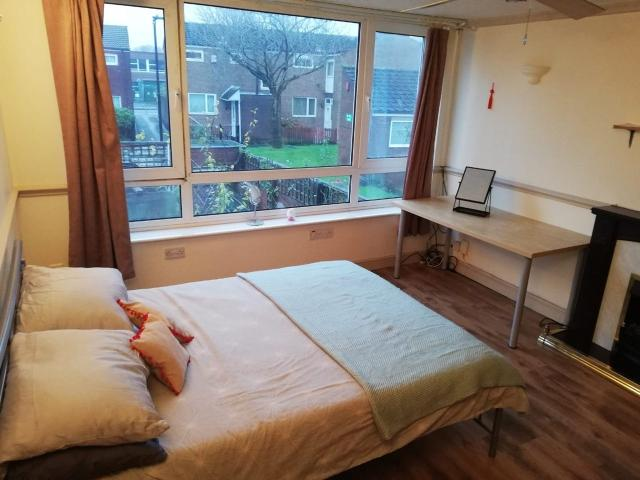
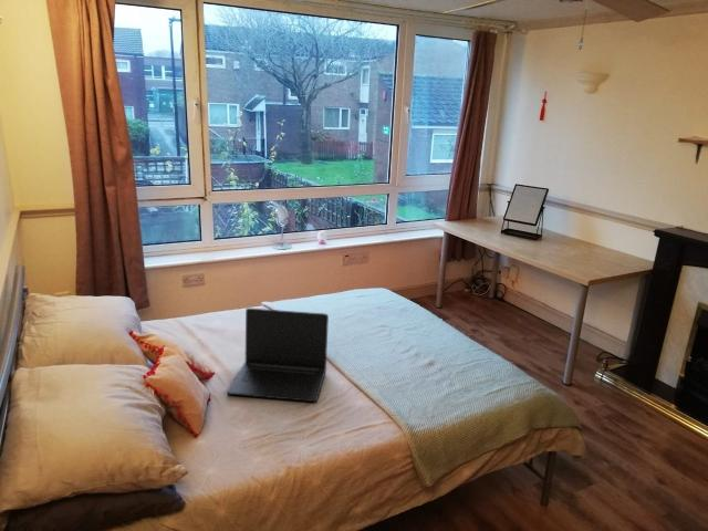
+ laptop (279, 352)
